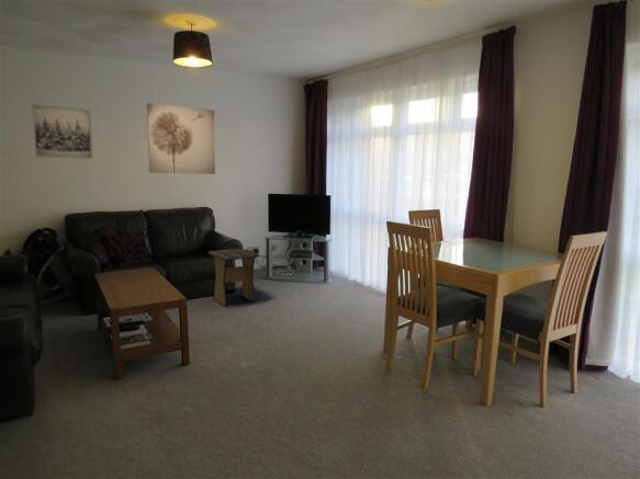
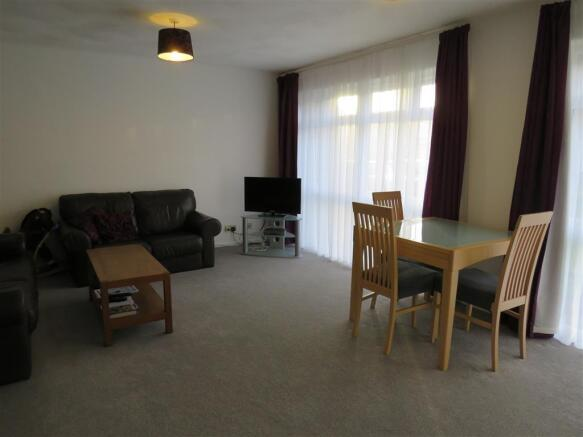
- wall art (63, 133)
- wall art (182, 140)
- stool (233, 276)
